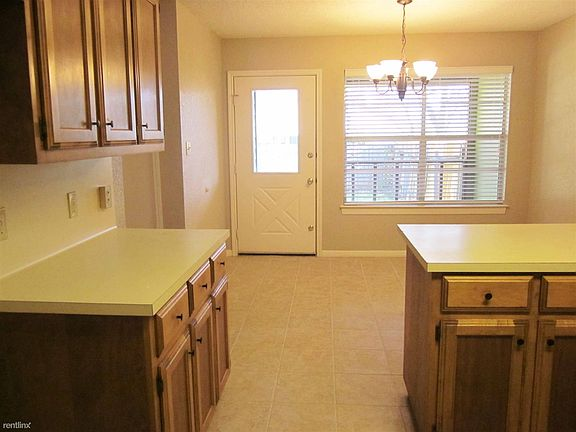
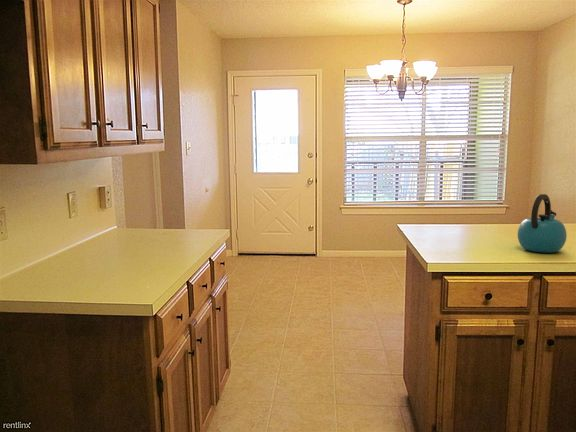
+ kettle (543, 221)
